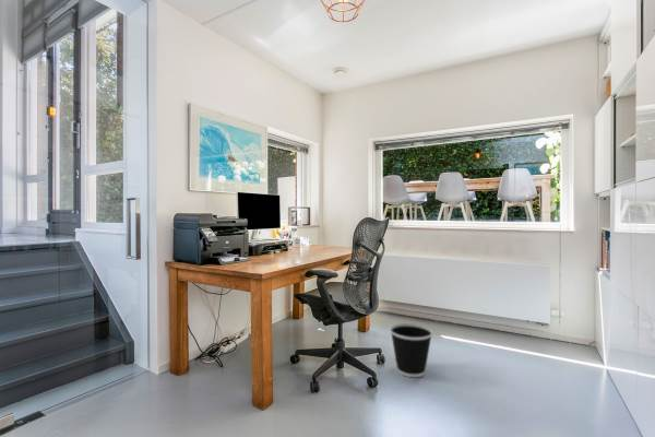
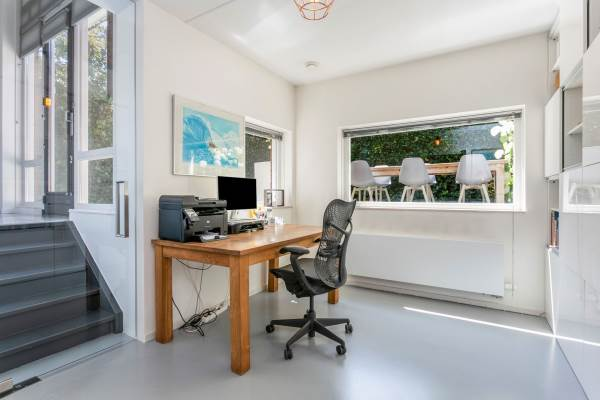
- wastebasket (410, 350)
